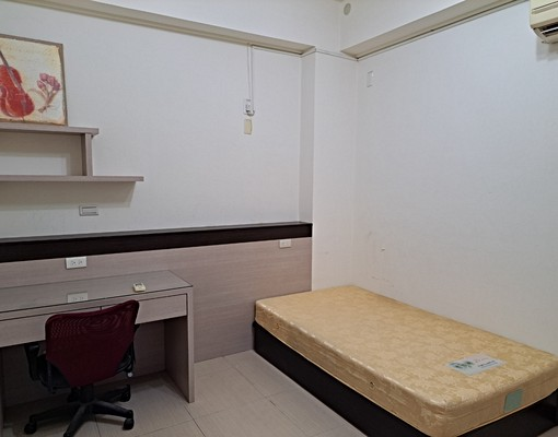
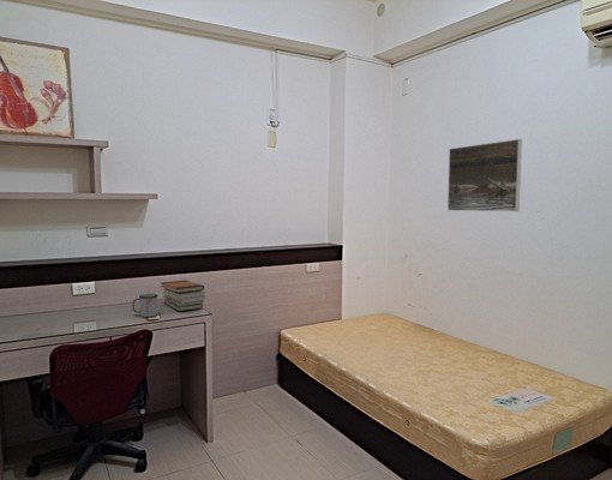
+ mug (146, 305)
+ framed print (481, 178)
+ book stack (182, 294)
